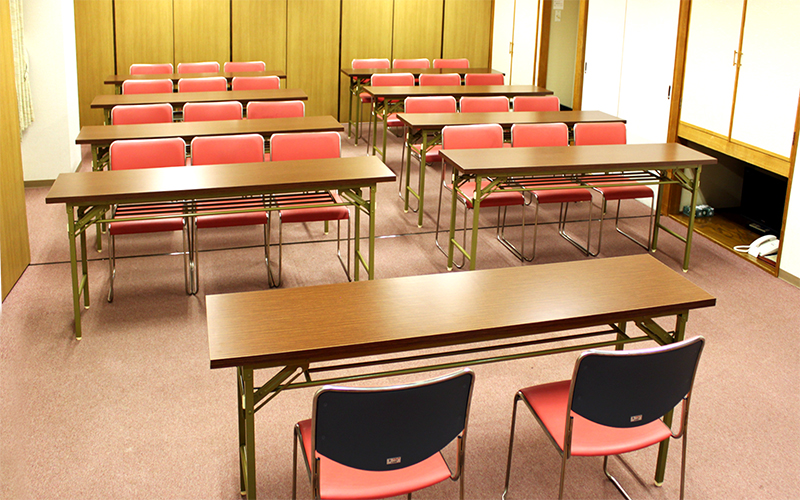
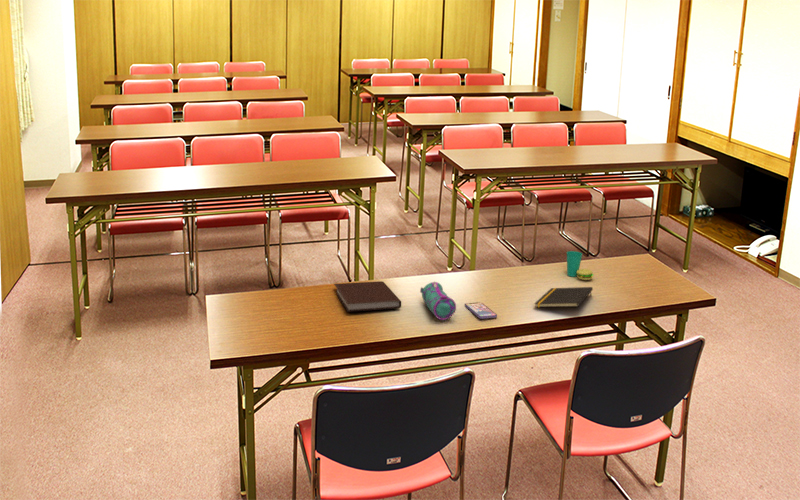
+ notepad (564, 296)
+ notebook (366, 295)
+ smartphone (480, 310)
+ pencil case (438, 299)
+ cup (579, 265)
